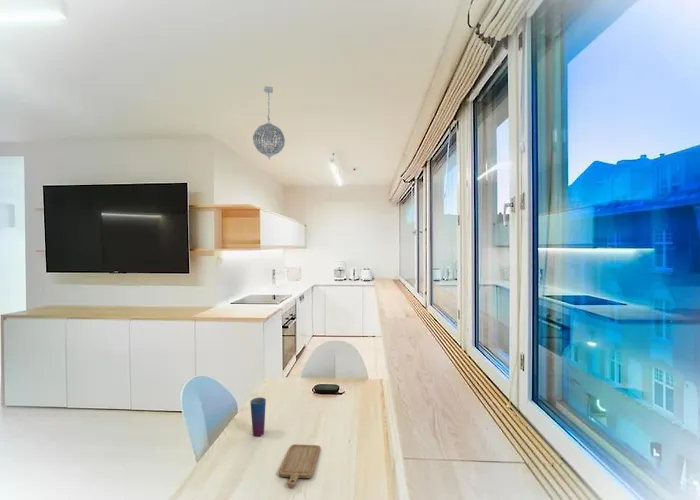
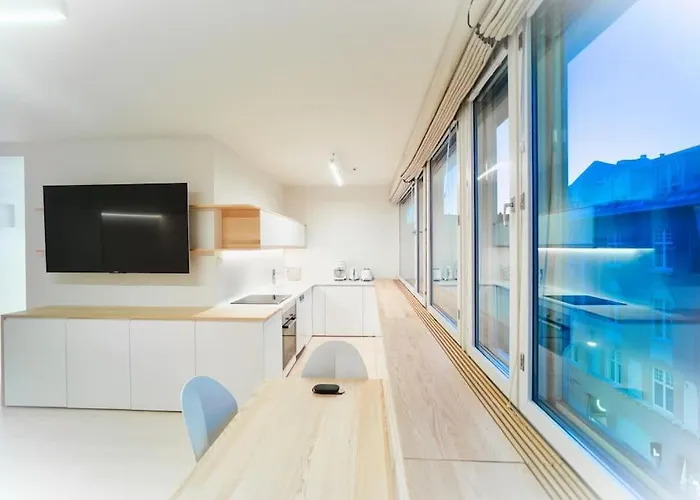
- cup (258, 416)
- chopping board (299, 463)
- pendant light (268, 124)
